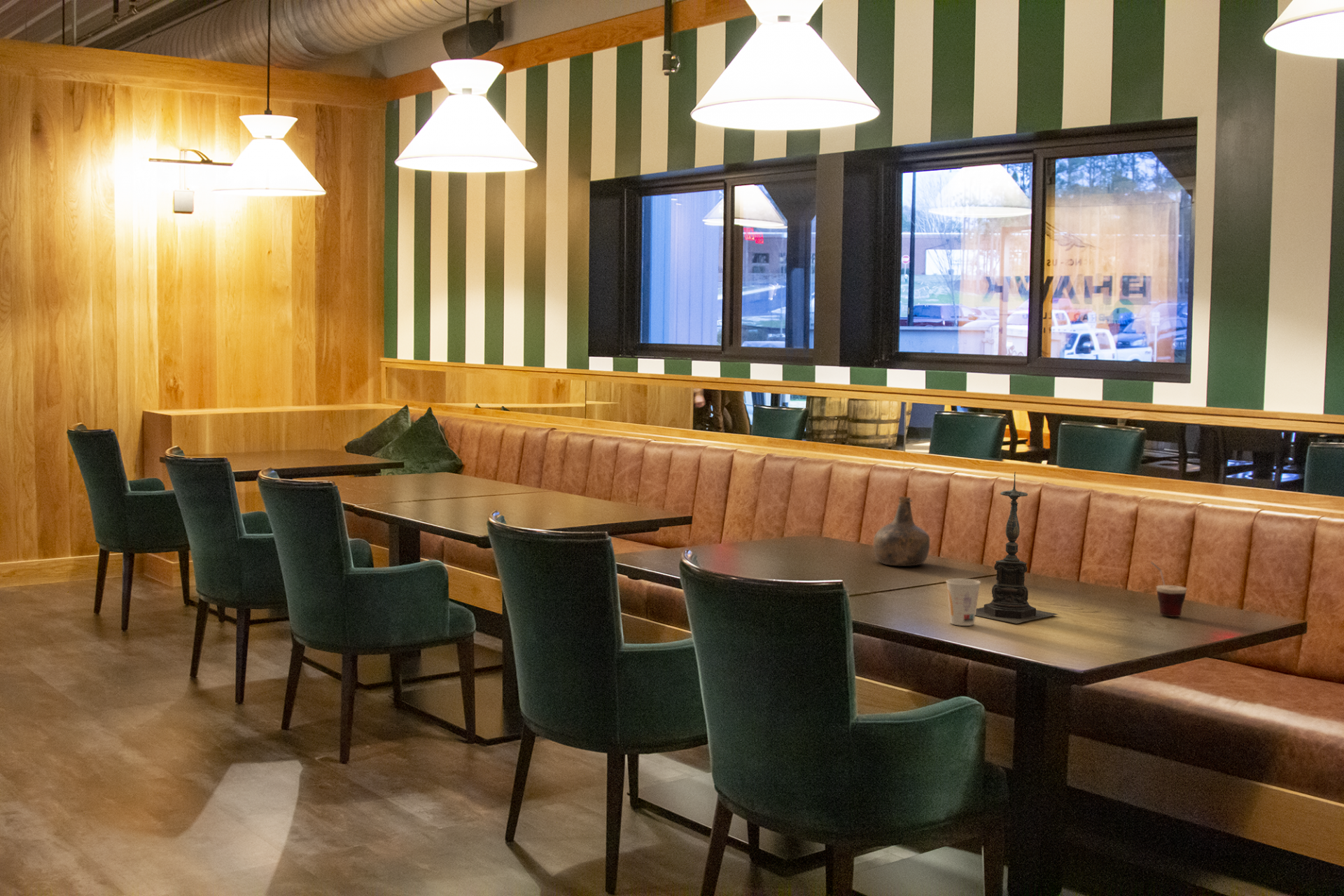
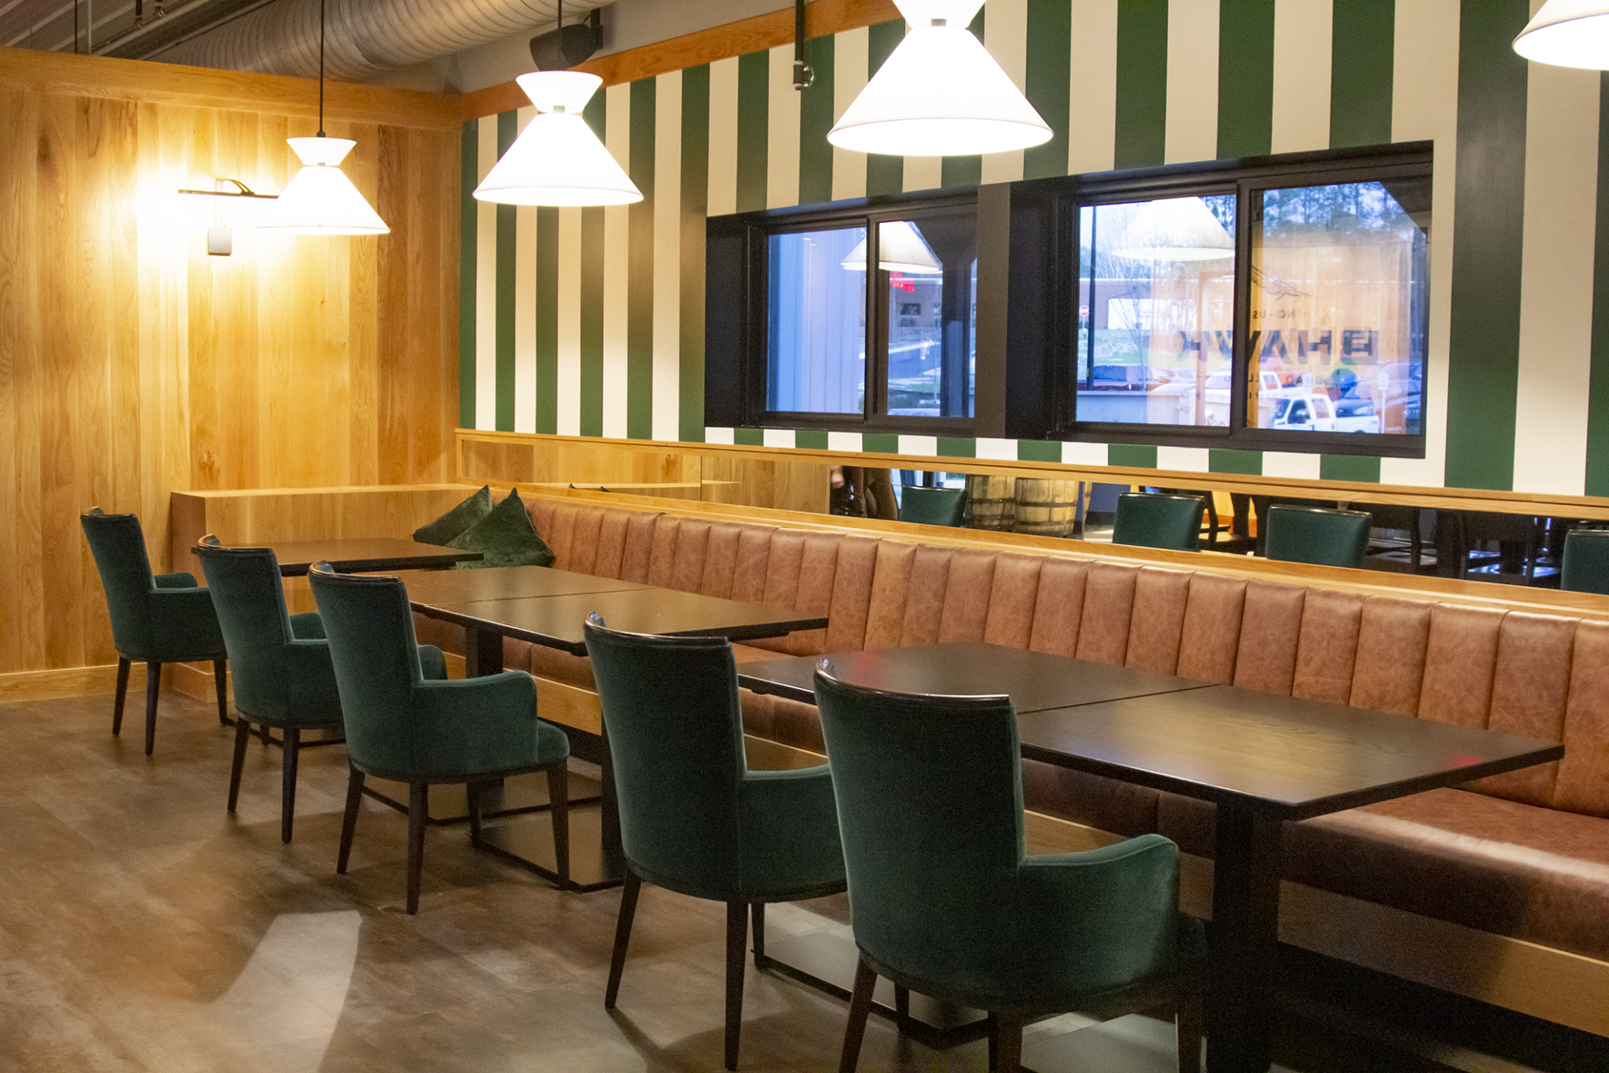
- cup (962, 602)
- cup (1164, 589)
- bottle (902, 530)
- candle holder (1011, 542)
